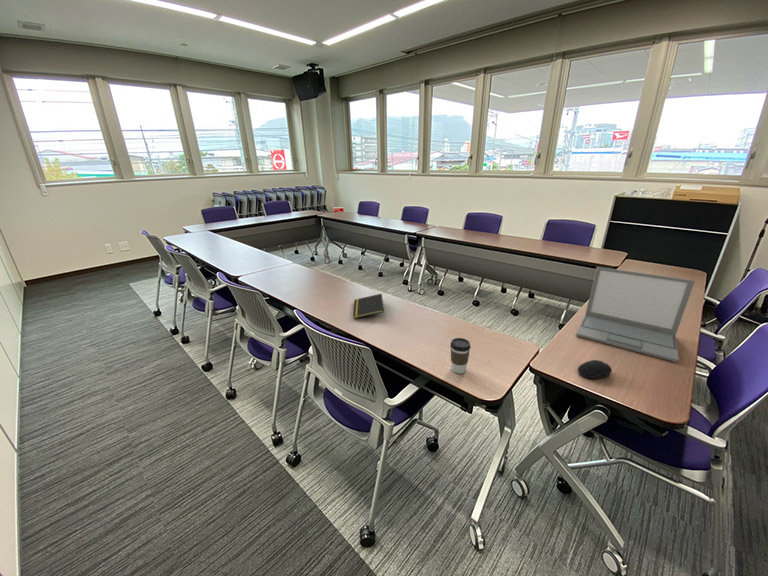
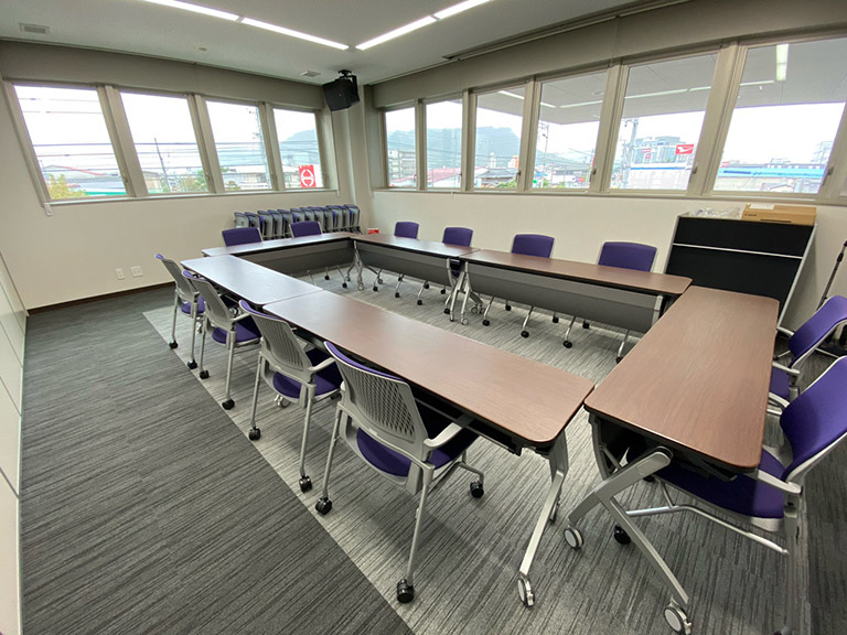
- notepad (368, 305)
- computer mouse (594, 368)
- coffee cup (459, 356)
- laptop (632, 309)
